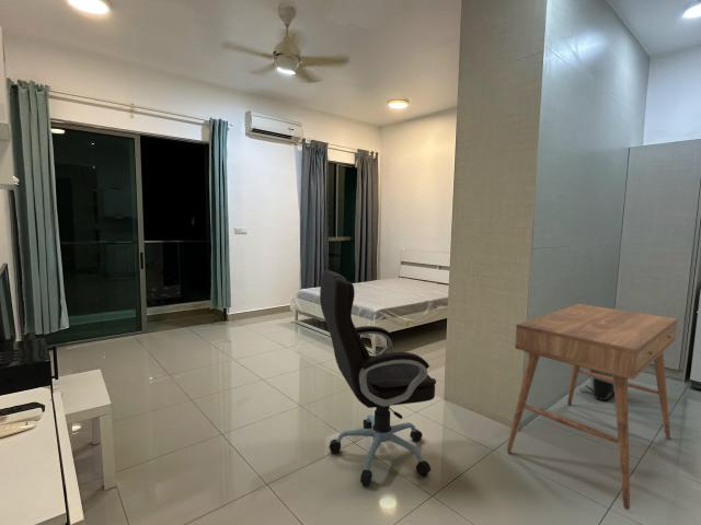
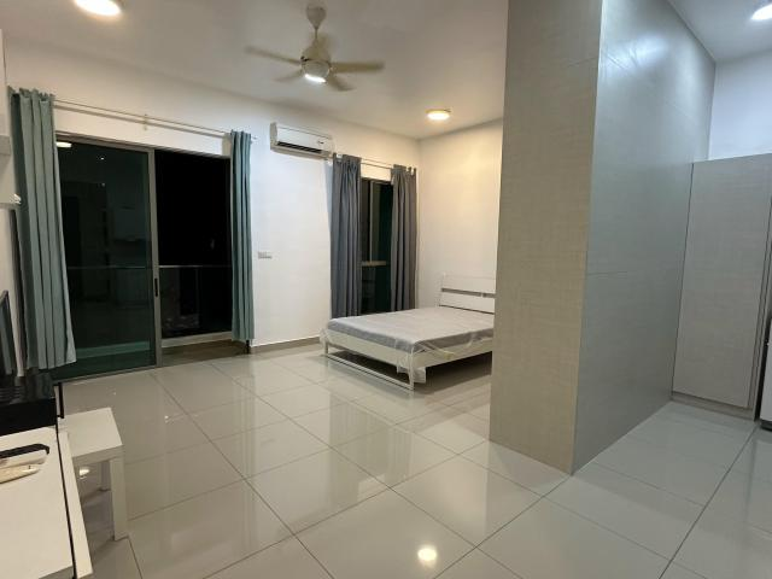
- office chair (379, 364)
- backpack (597, 371)
- desk (597, 377)
